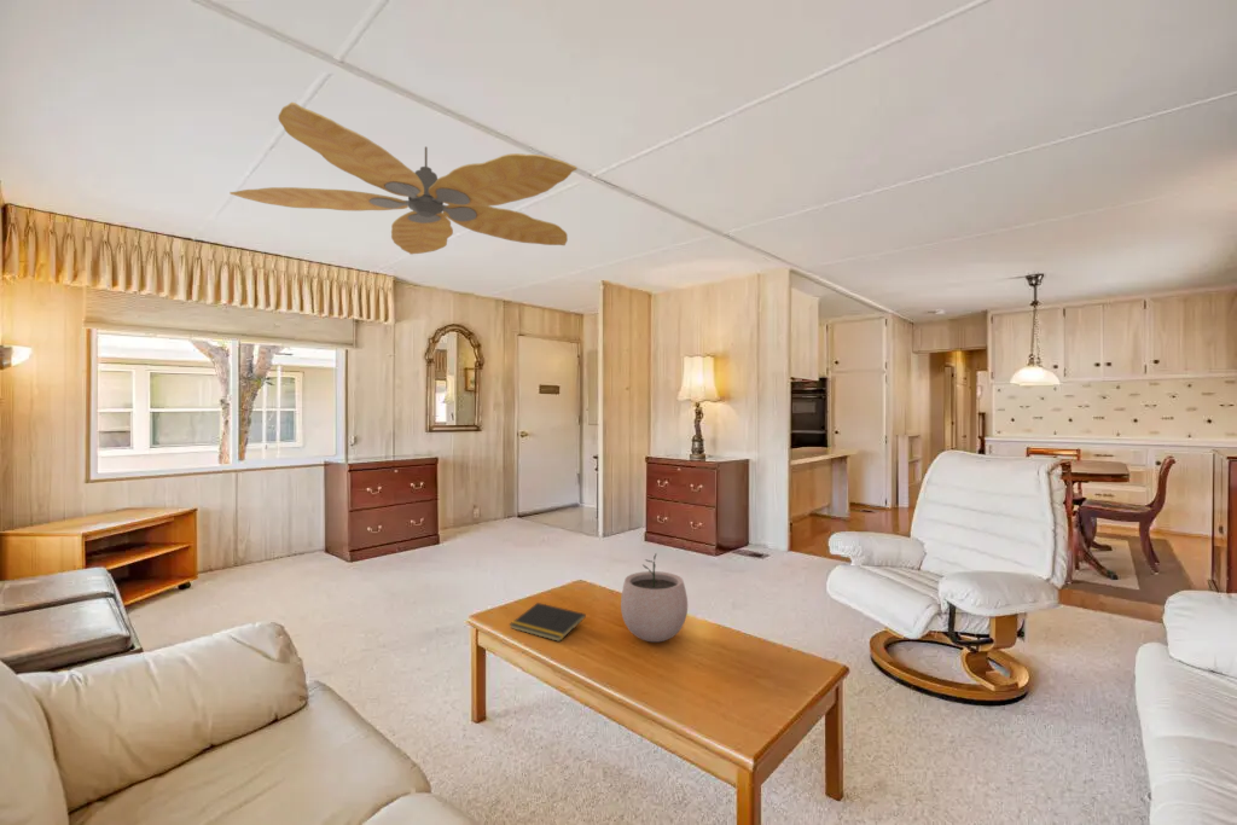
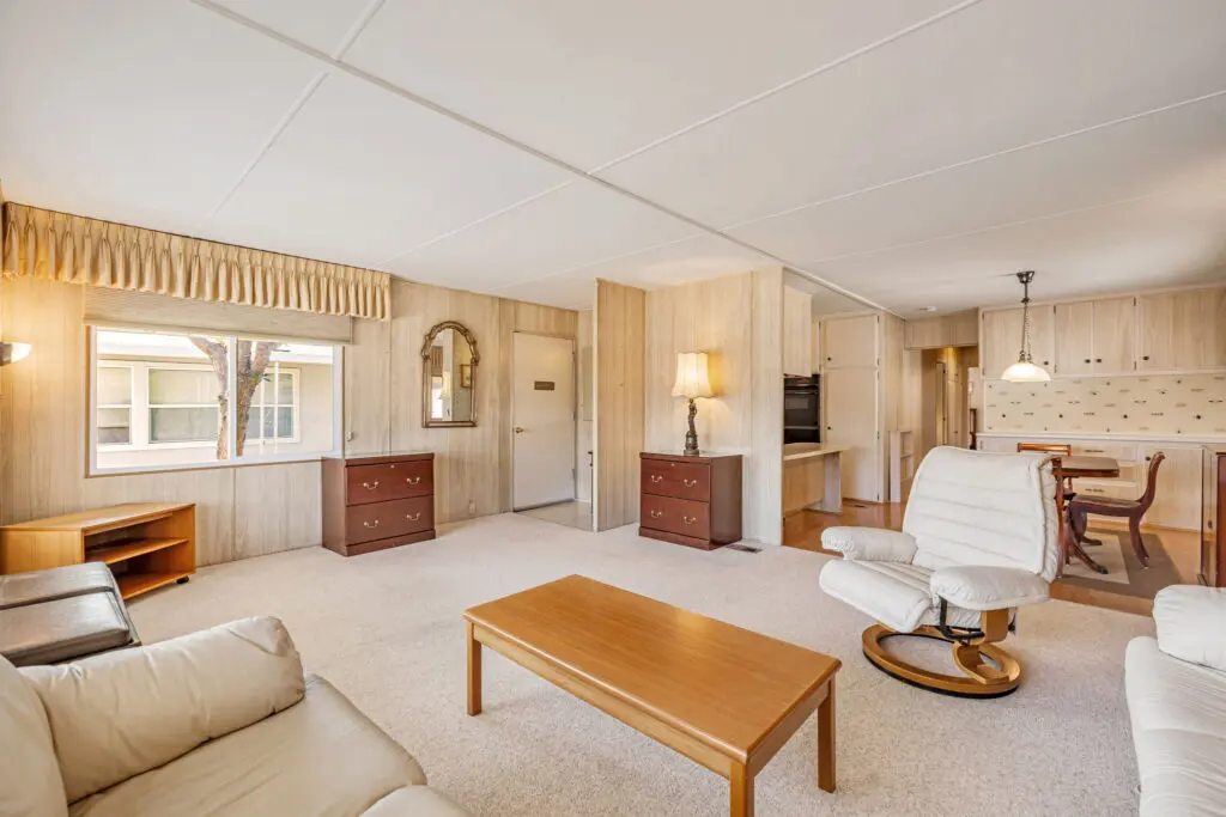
- notepad (547, 620)
- plant pot (654, 595)
- ceiling fan (419, 184)
